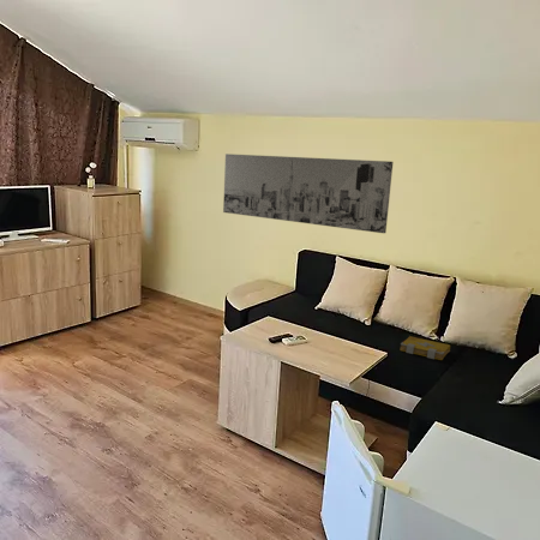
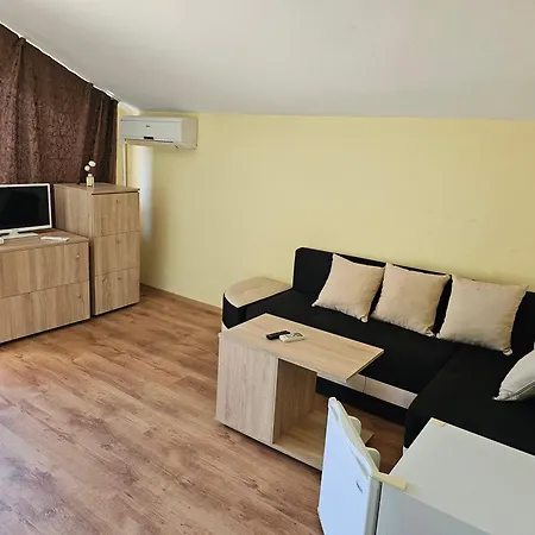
- wall art (298, 190)
- spell book (422, 347)
